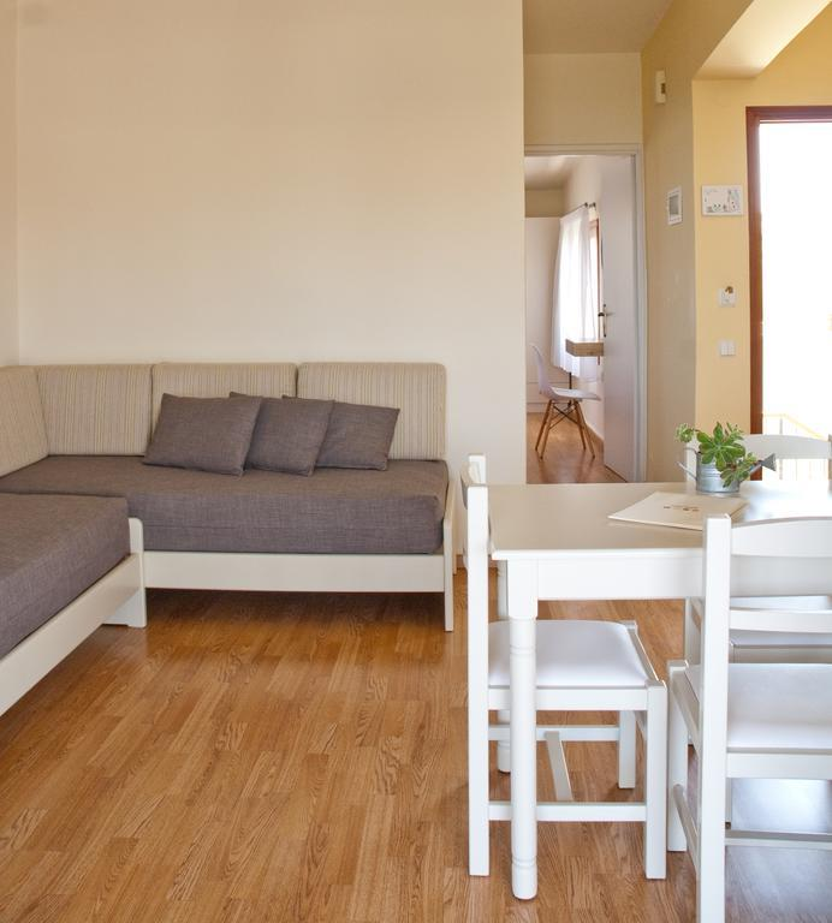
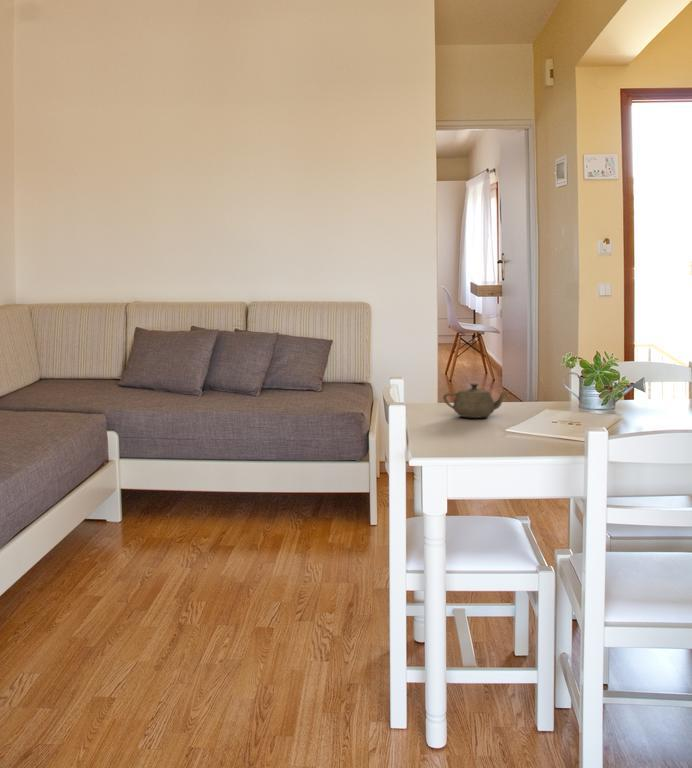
+ teapot (476, 399)
